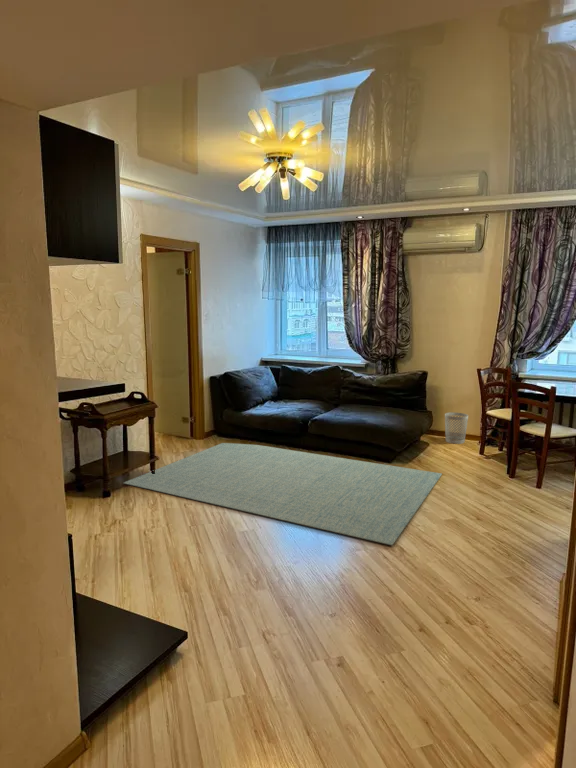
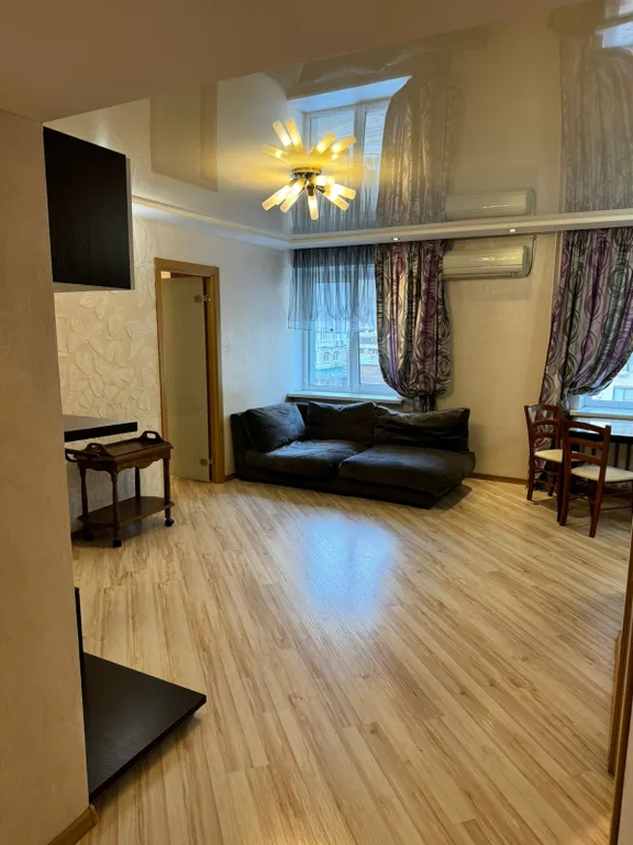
- rug (287, 478)
- wastebasket (455, 428)
